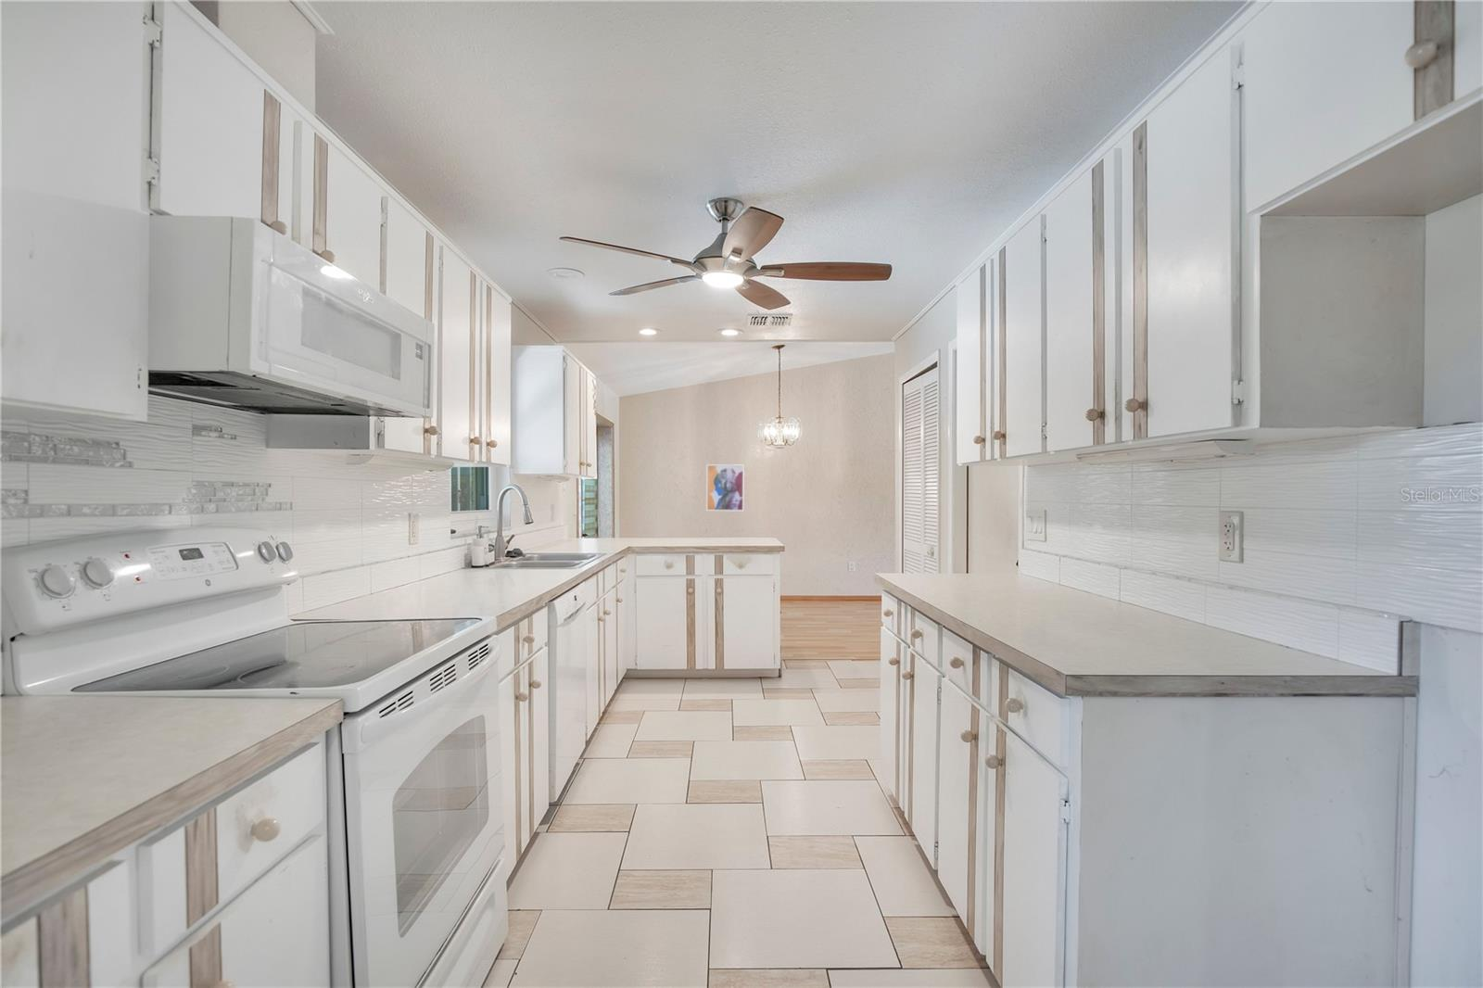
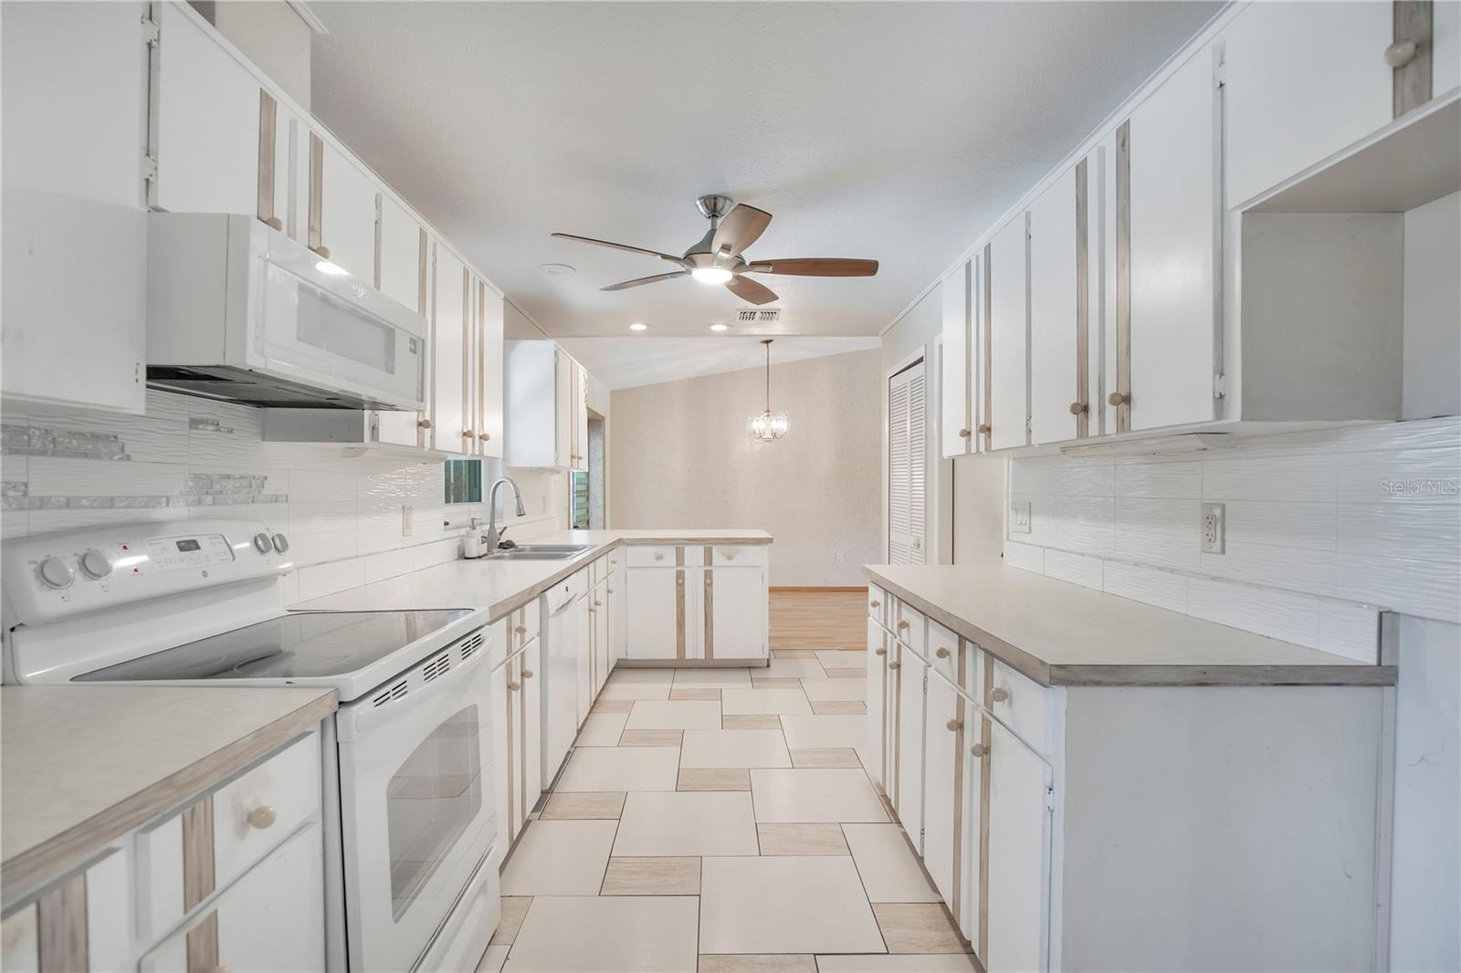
- wall art (724, 487)
